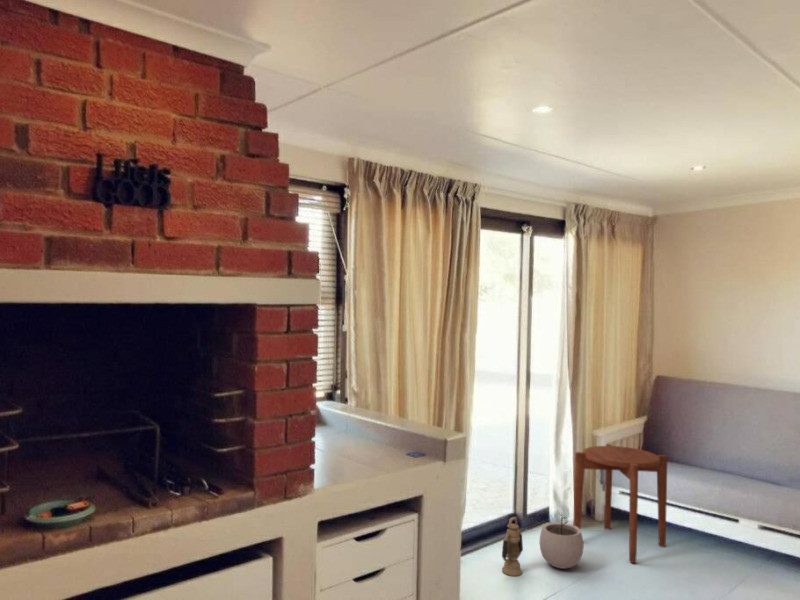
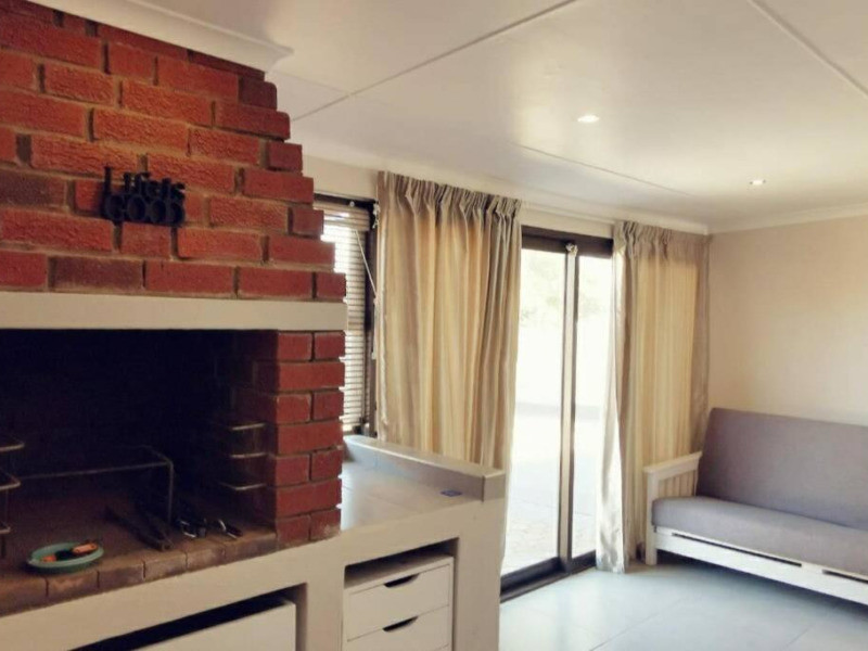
- lantern (512, 544)
- side table (611, 495)
- plant pot (561, 539)
